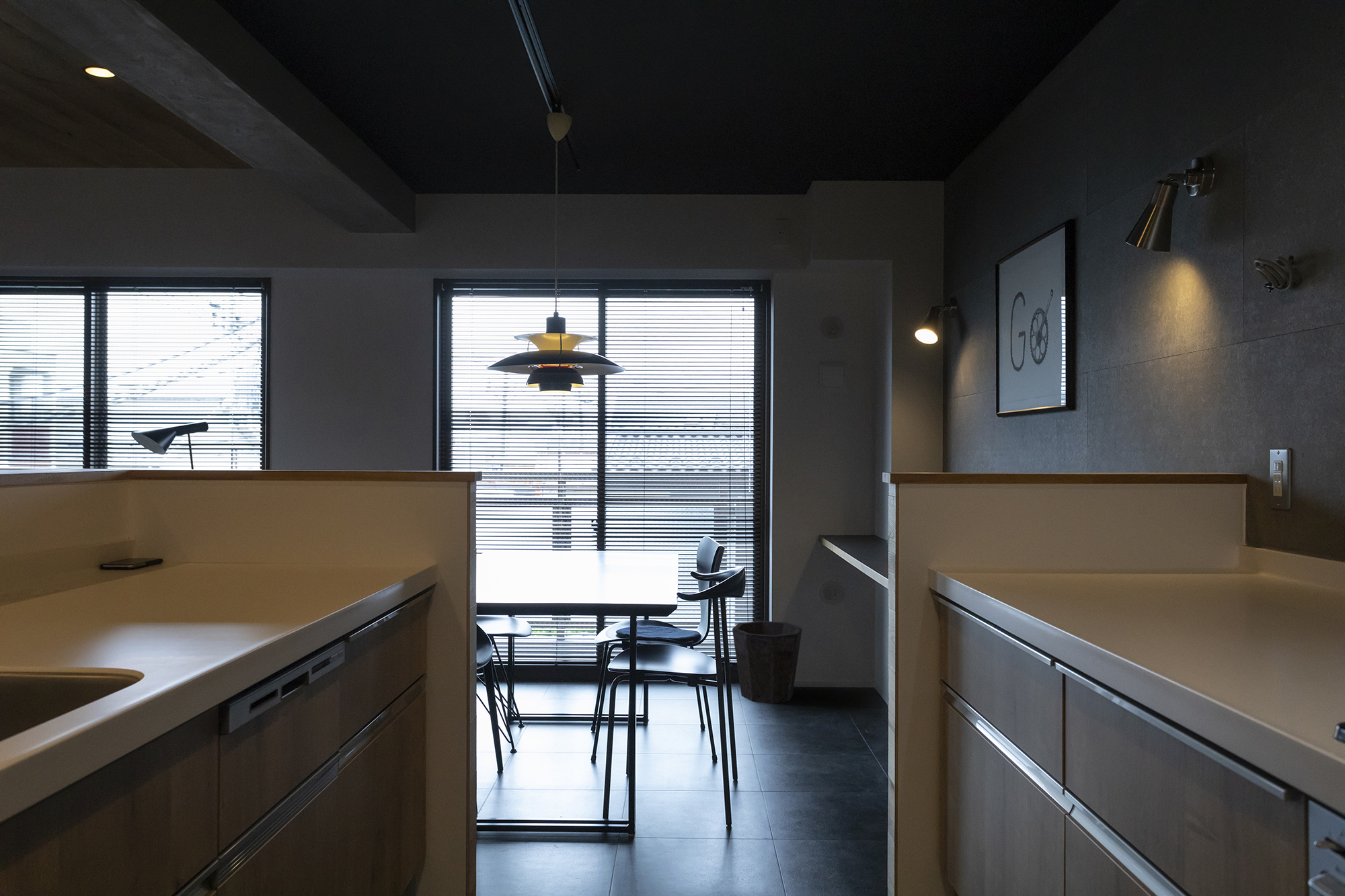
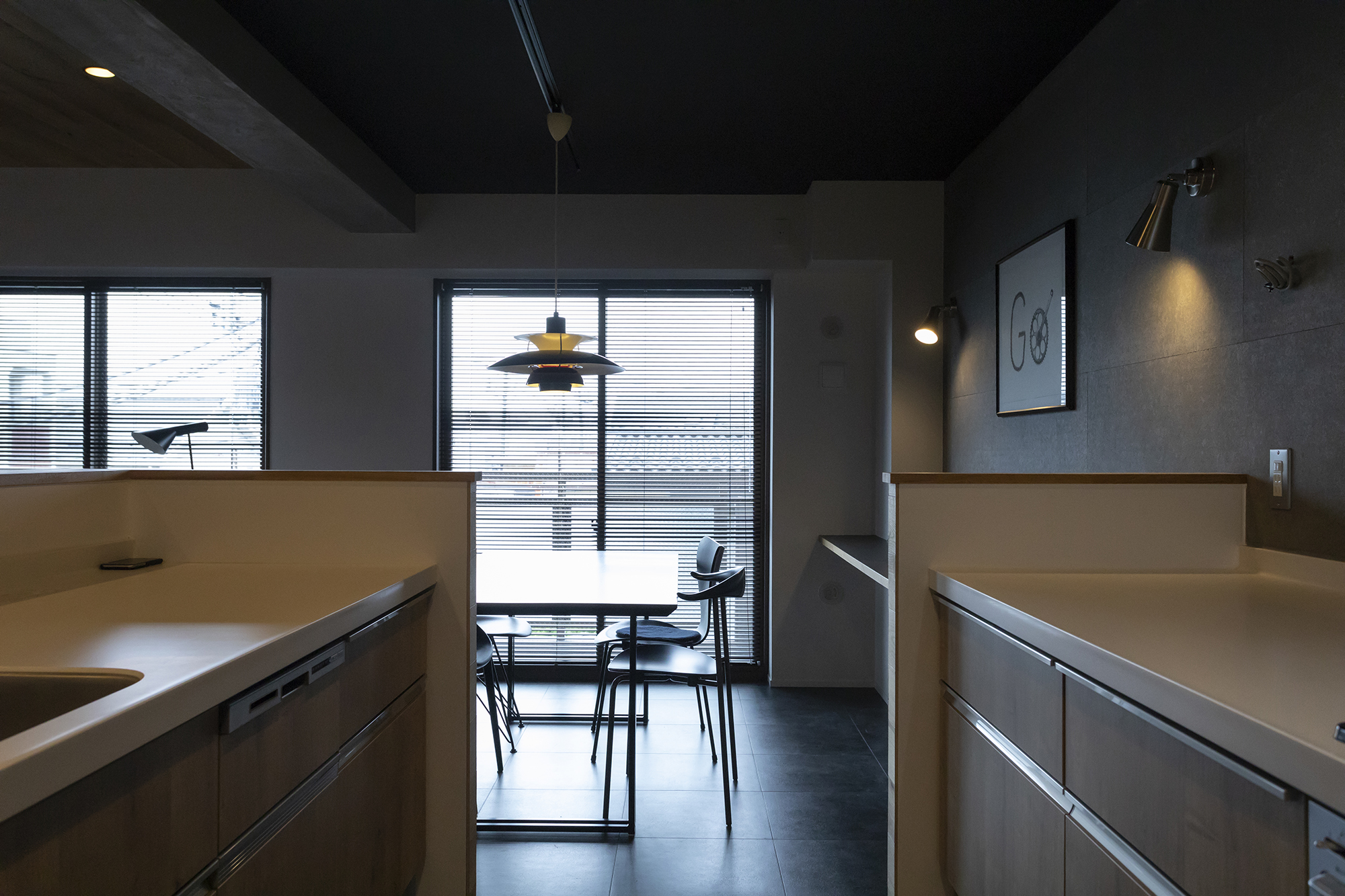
- waste bin (767, 661)
